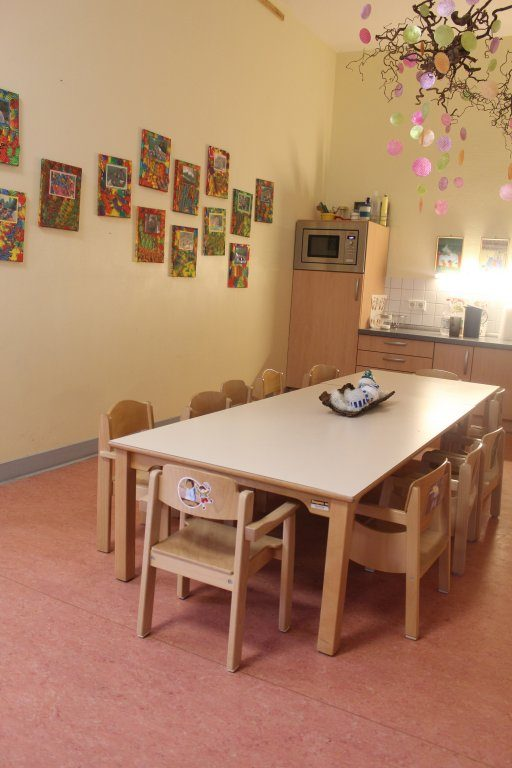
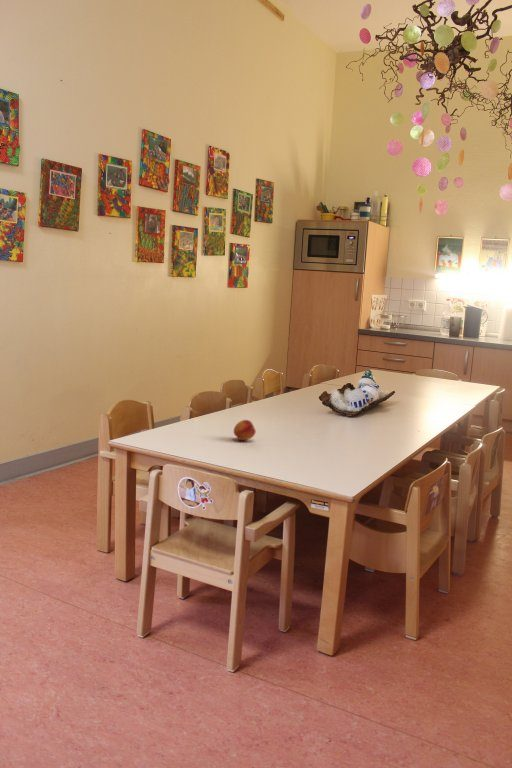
+ fruit (244, 430)
